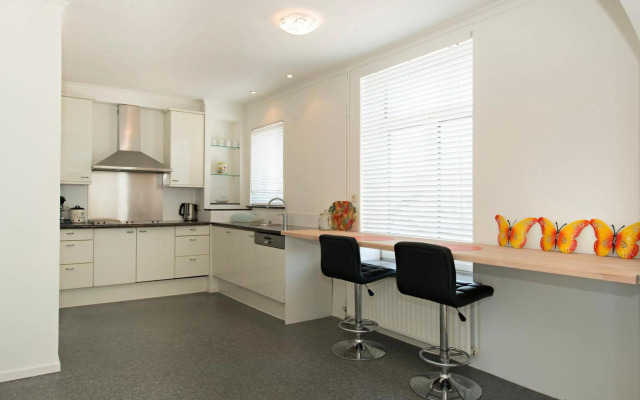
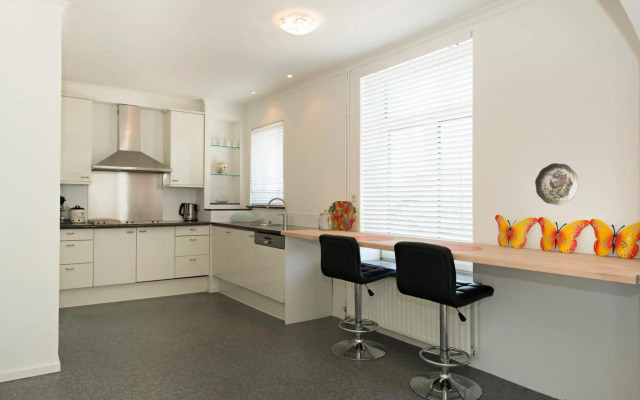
+ decorative plate (556, 184)
